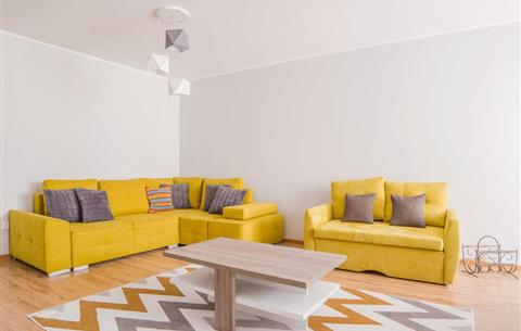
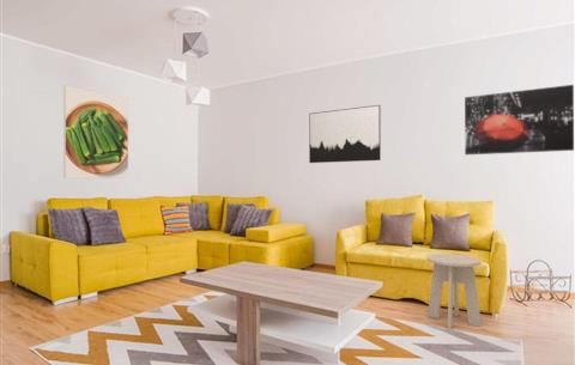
+ wall art (343, 135)
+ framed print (98, 135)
+ side table (454, 290)
+ wall art (515, 122)
